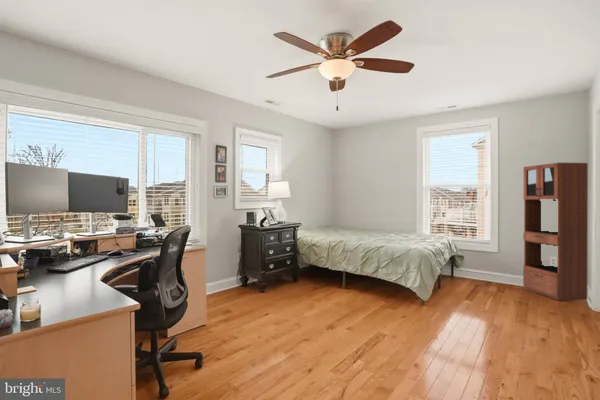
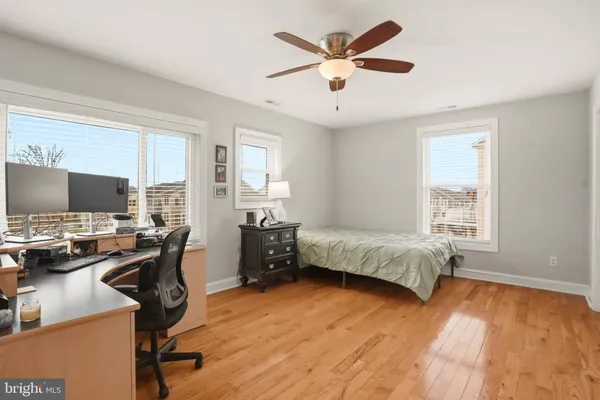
- cabinet (553, 232)
